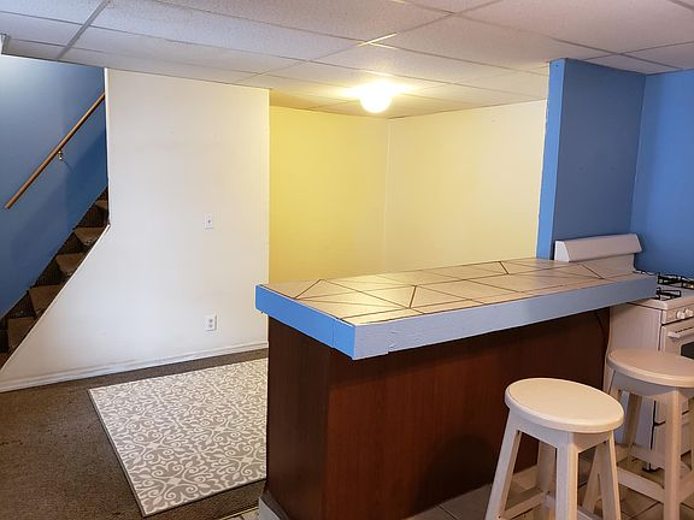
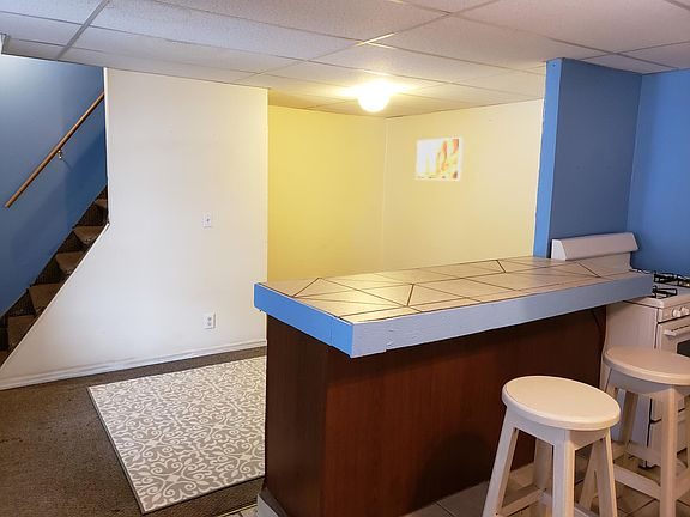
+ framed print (437, 159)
